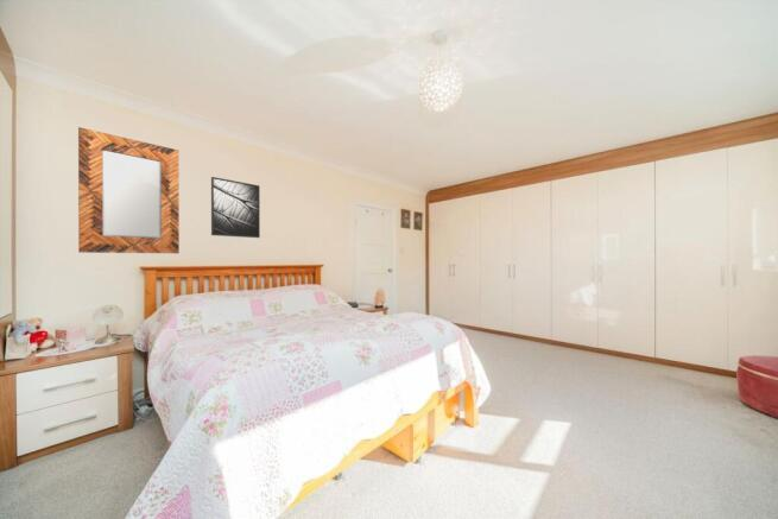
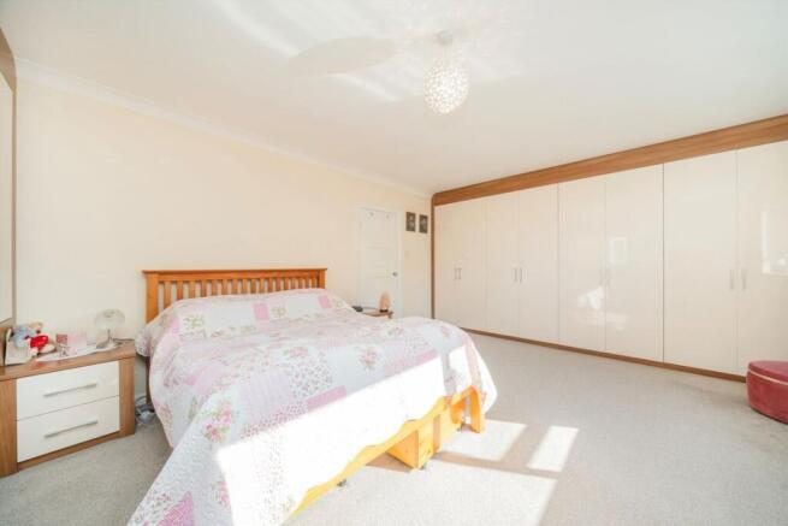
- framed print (236, 209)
- home mirror (133, 196)
